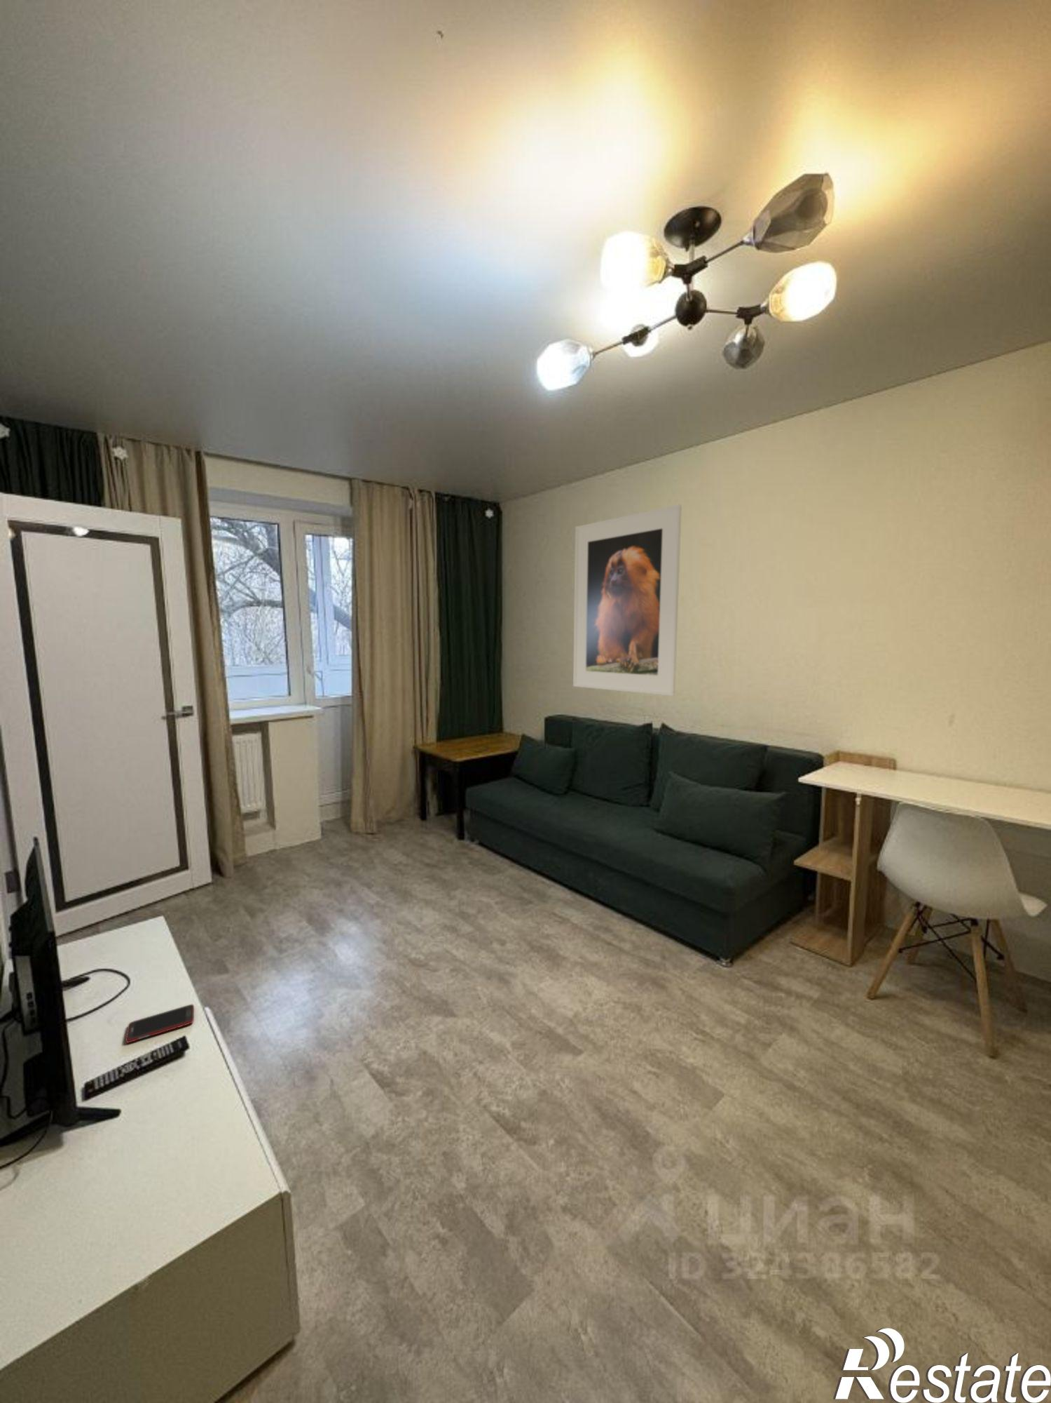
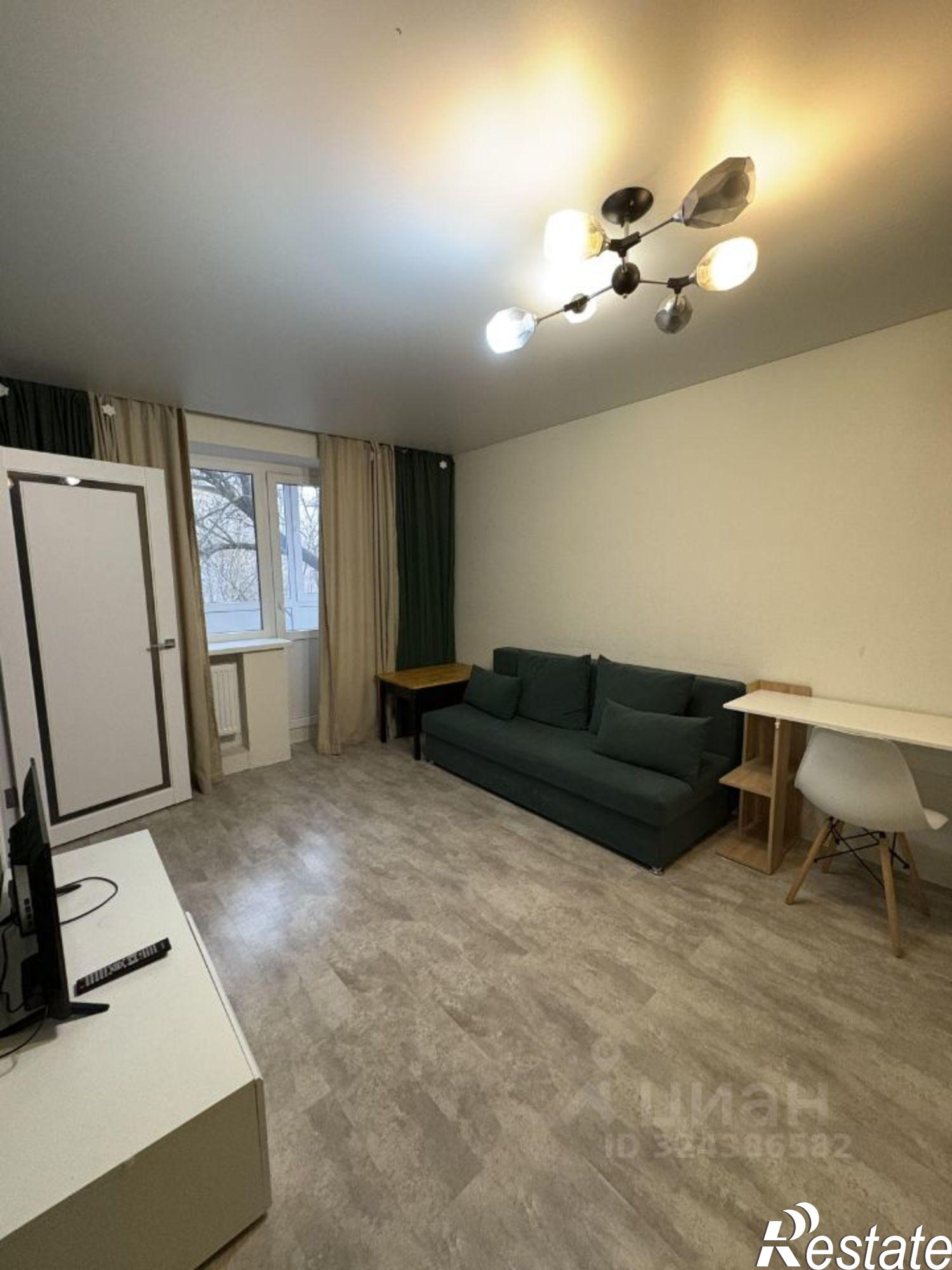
- cell phone (161, 1023)
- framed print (622, 604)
